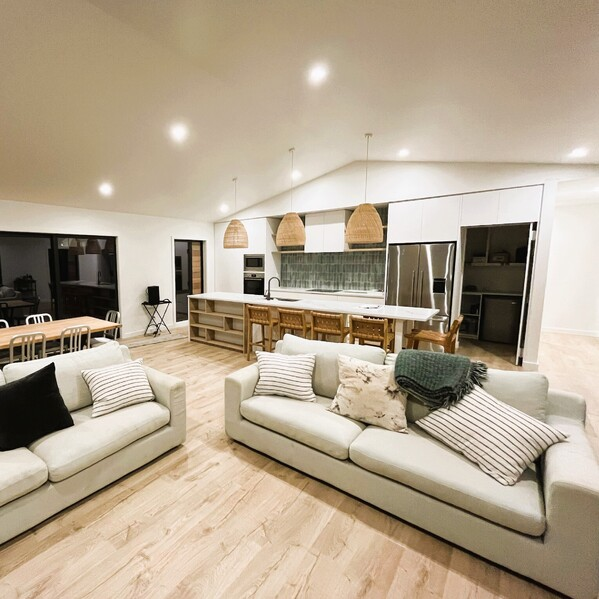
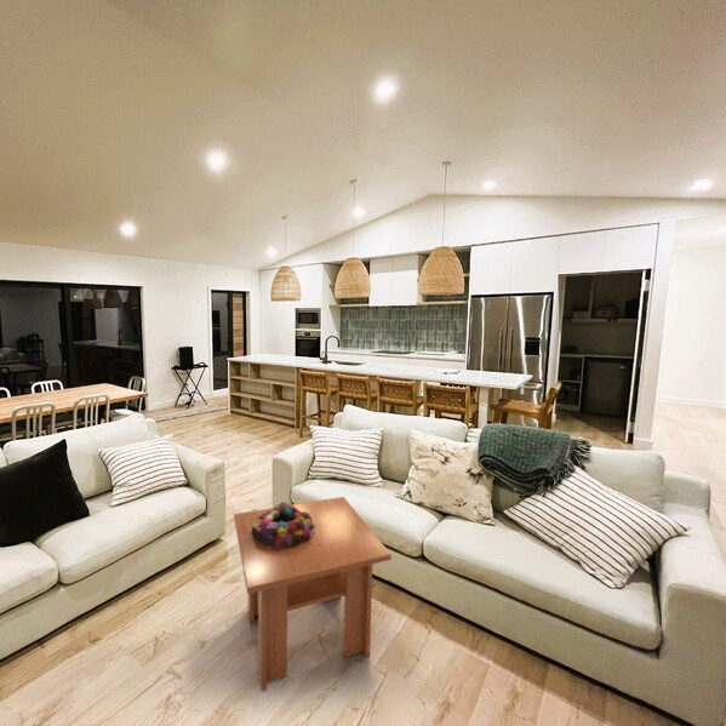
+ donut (282, 521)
+ coffee table (304, 582)
